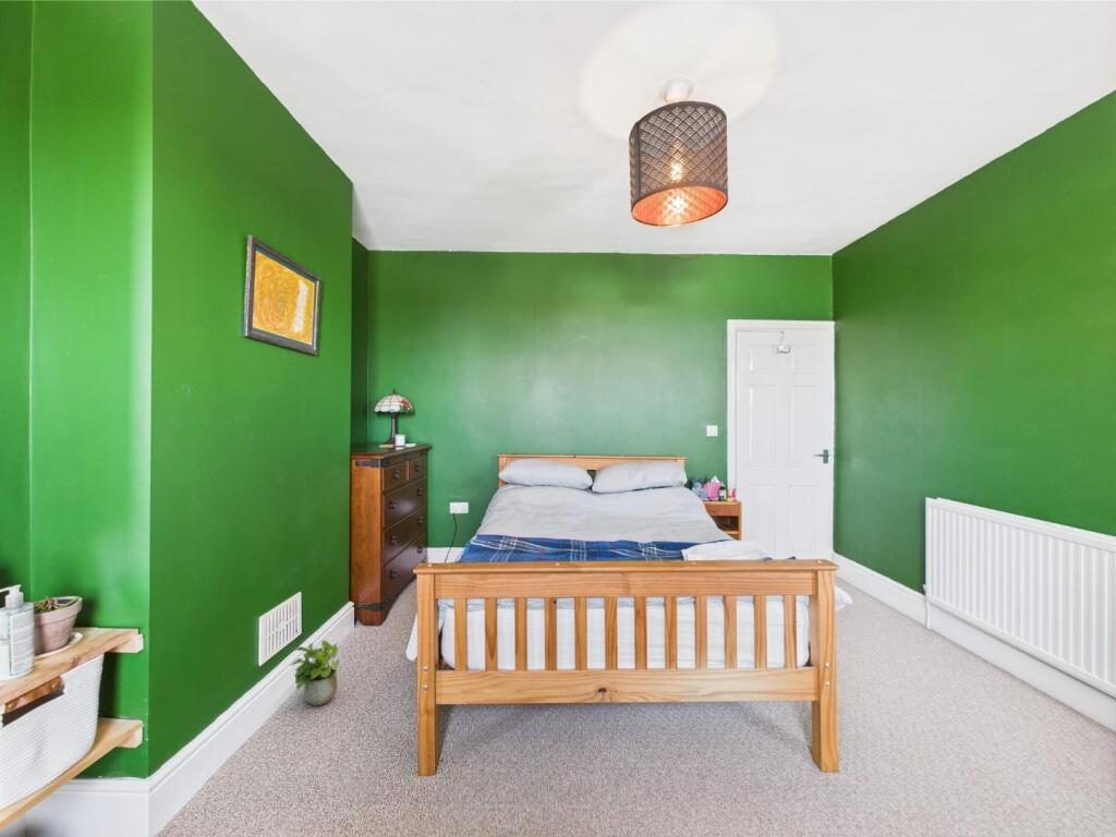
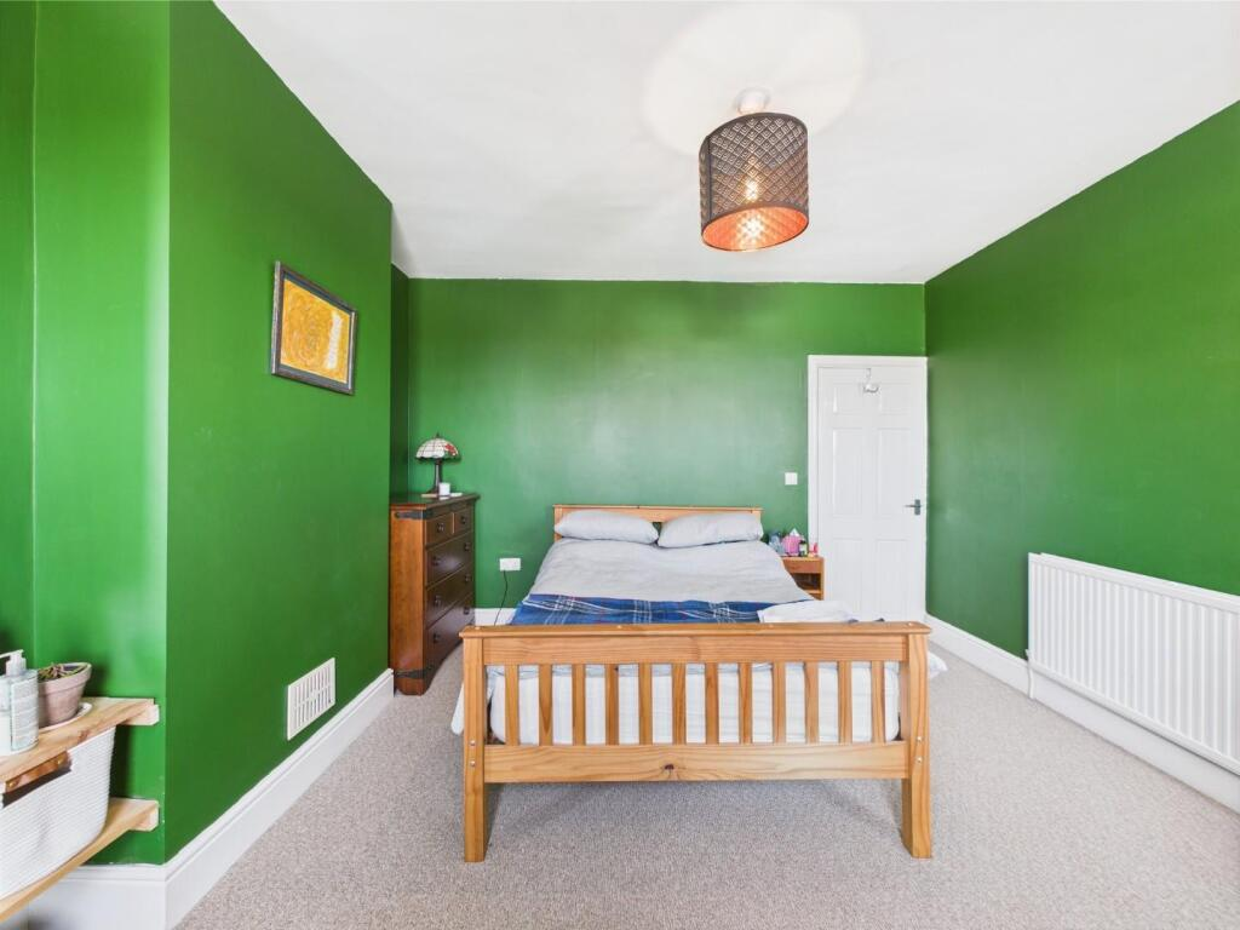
- potted plant (316, 671)
